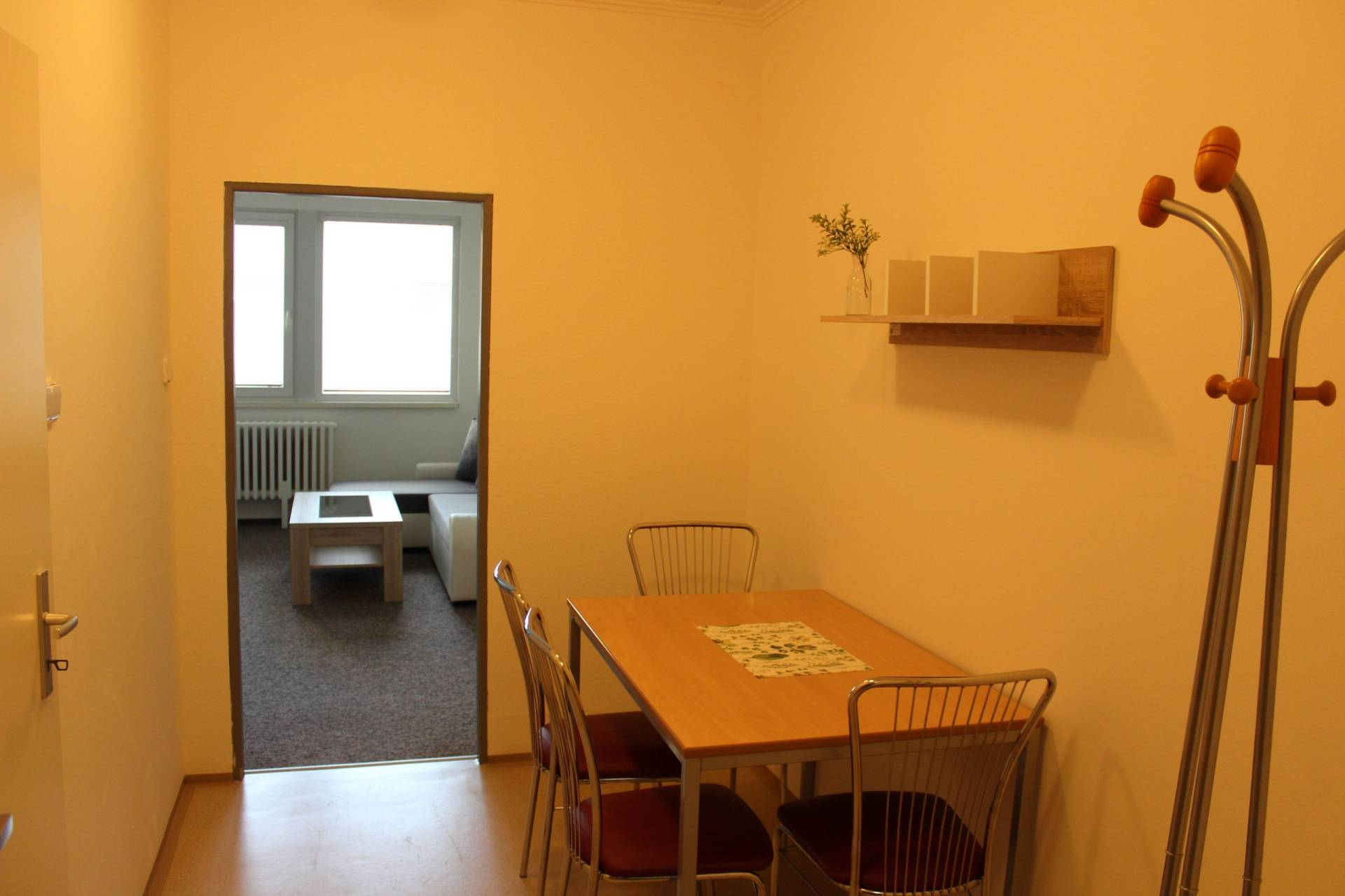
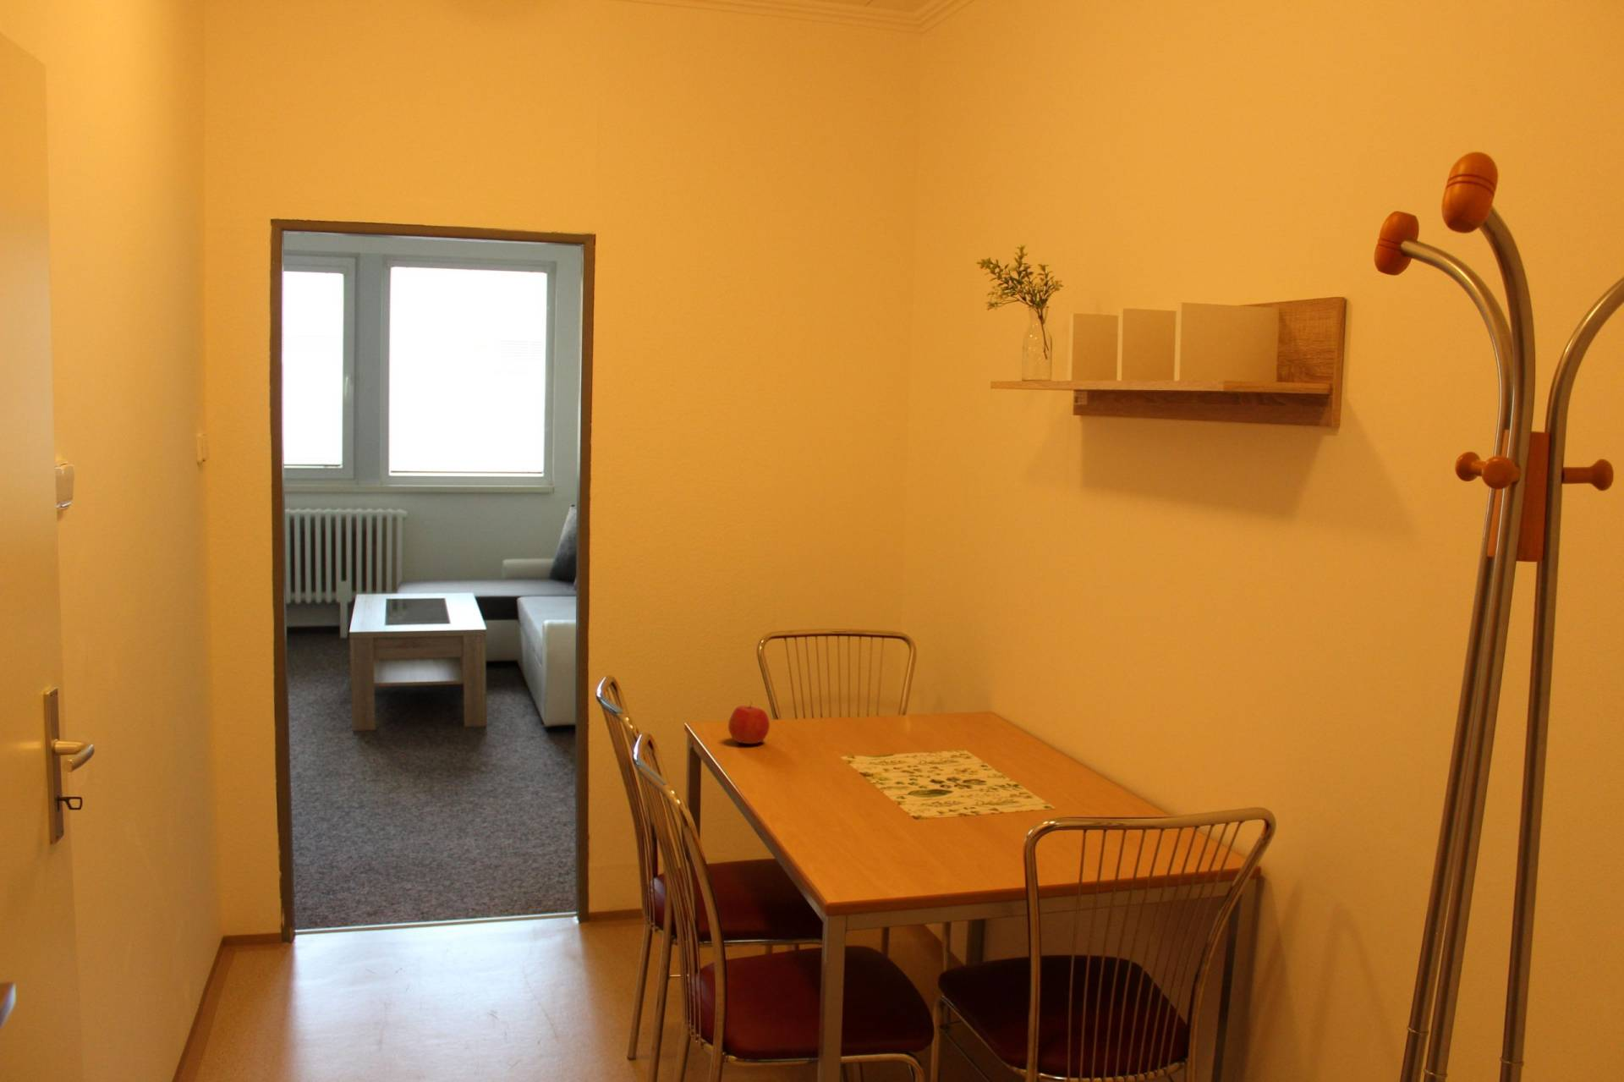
+ apple (750, 722)
